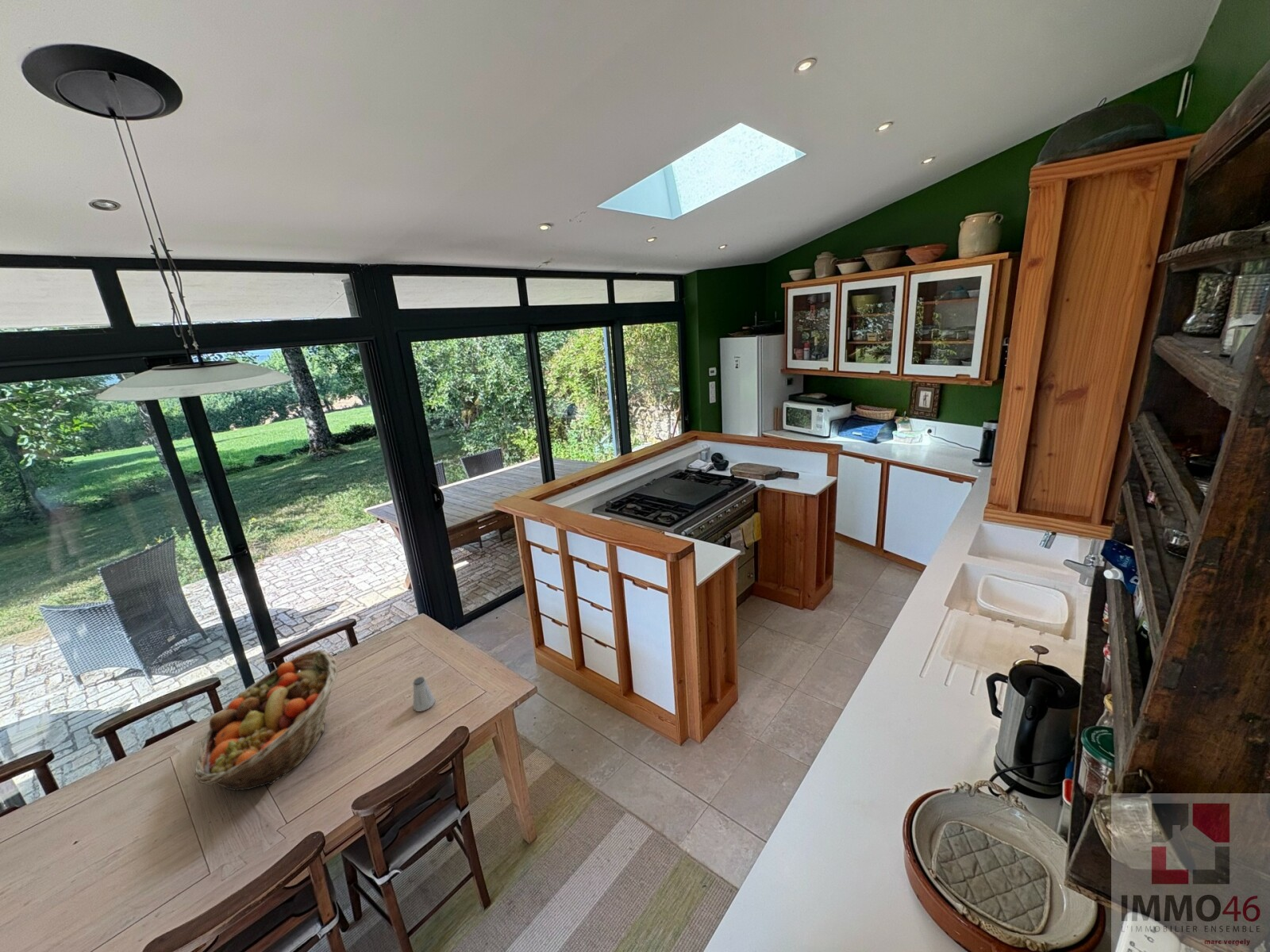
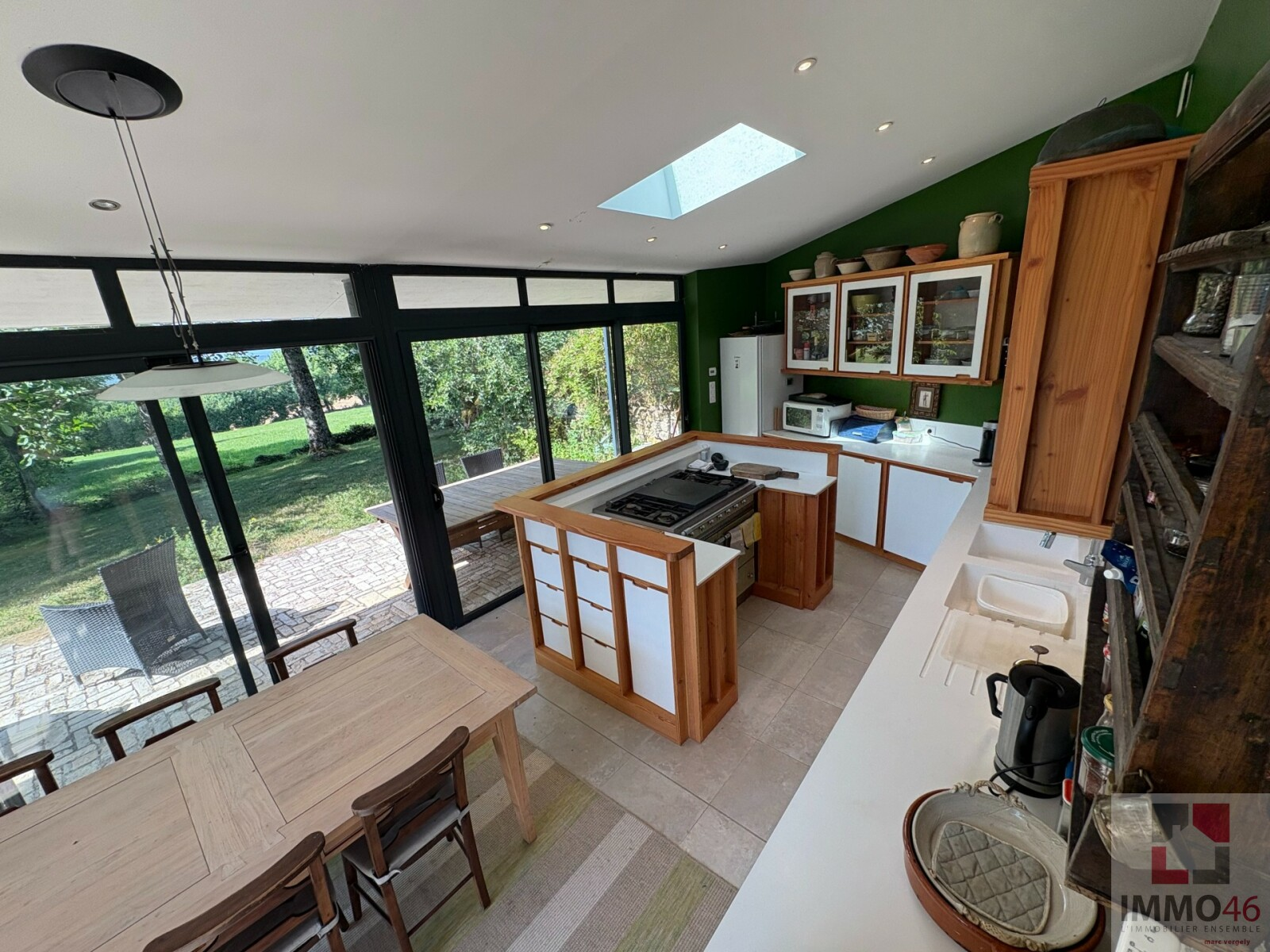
- fruit basket (274, 716)
- saltshaker (421, 692)
